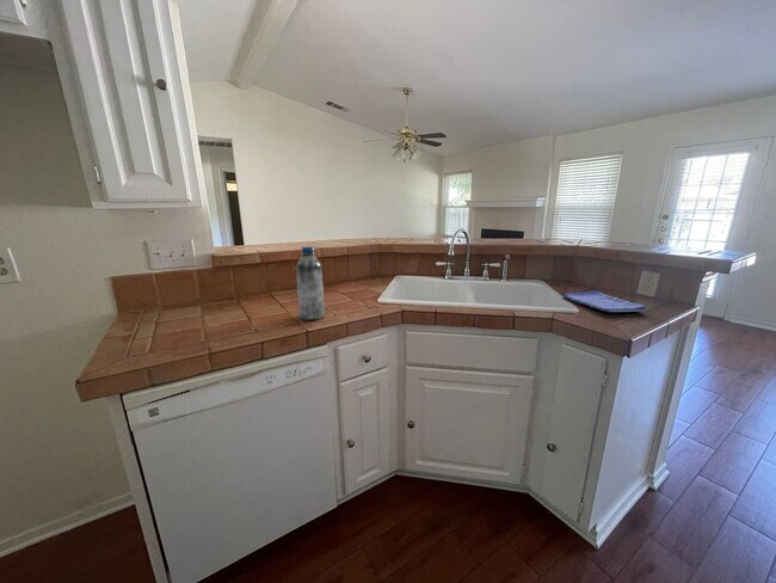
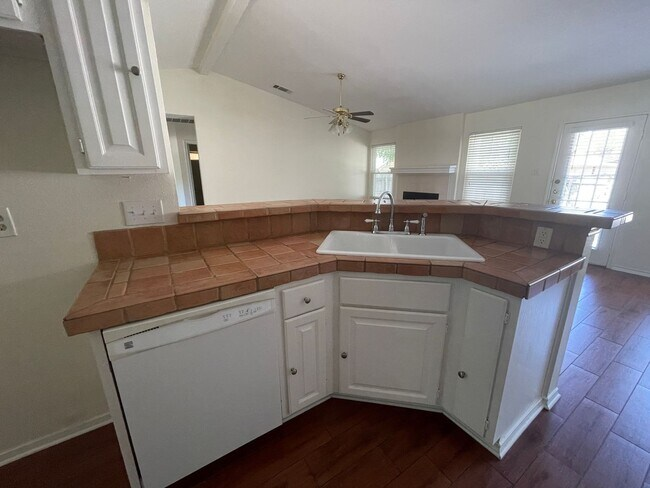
- water bottle (309, 282)
- dish towel (602, 300)
